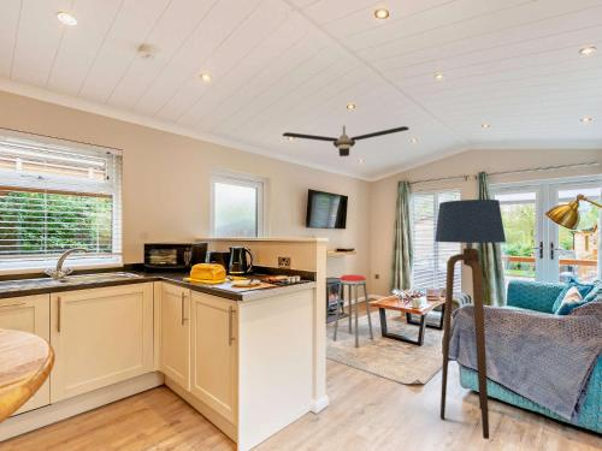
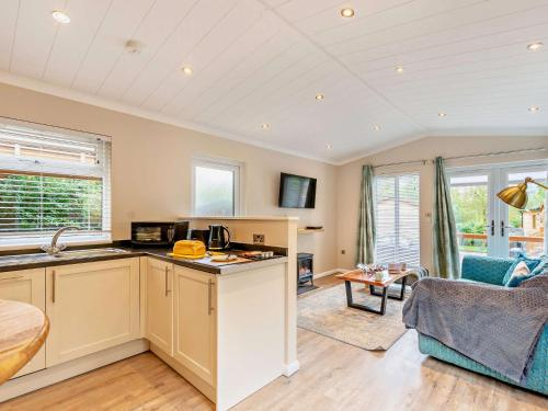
- ceiling fan (343, 141)
- floor lamp (474, 309)
- music stool (350, 307)
